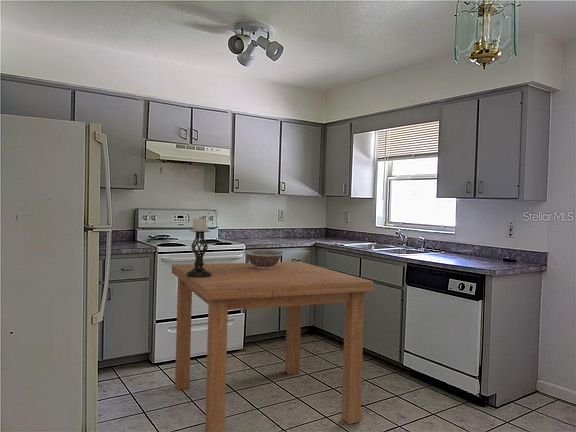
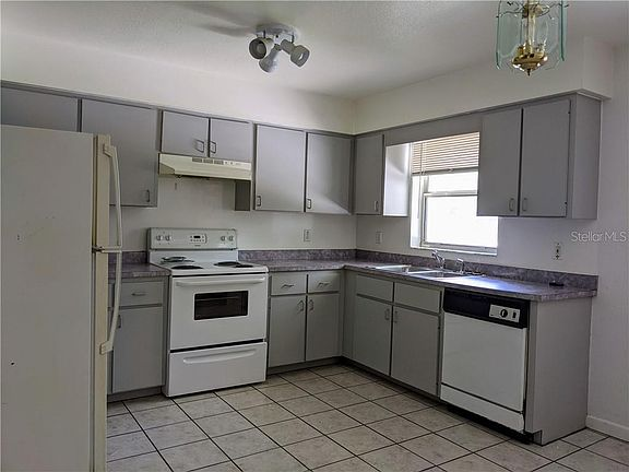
- decorative bowl (263, 259)
- candle holder (200, 246)
- dining table (286, 337)
